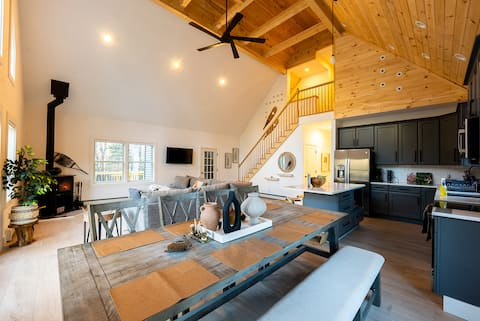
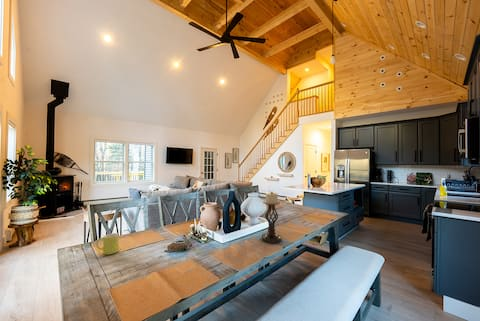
+ mug (107, 244)
+ candle holder (271, 215)
